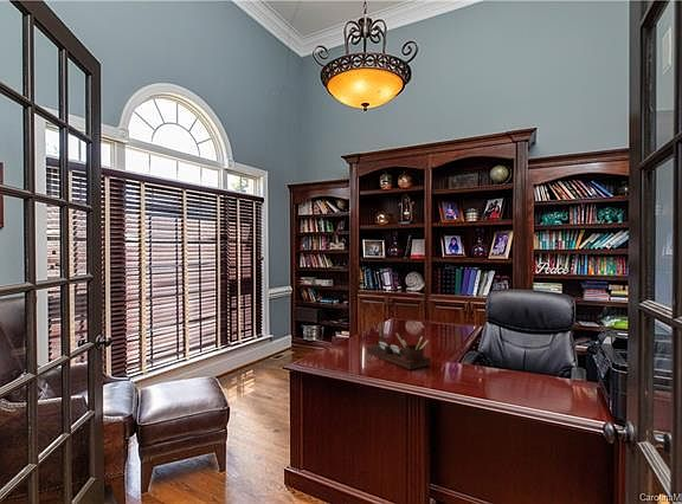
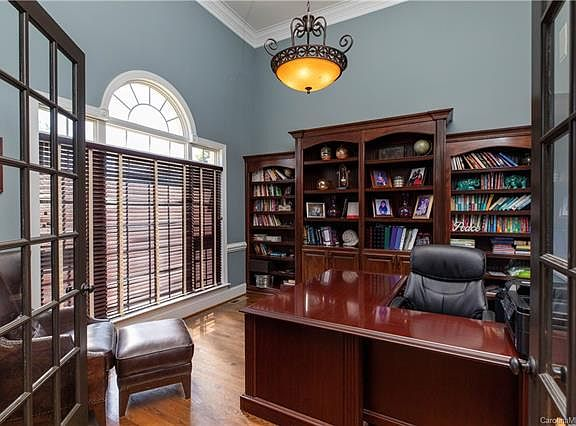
- desk organizer (395, 344)
